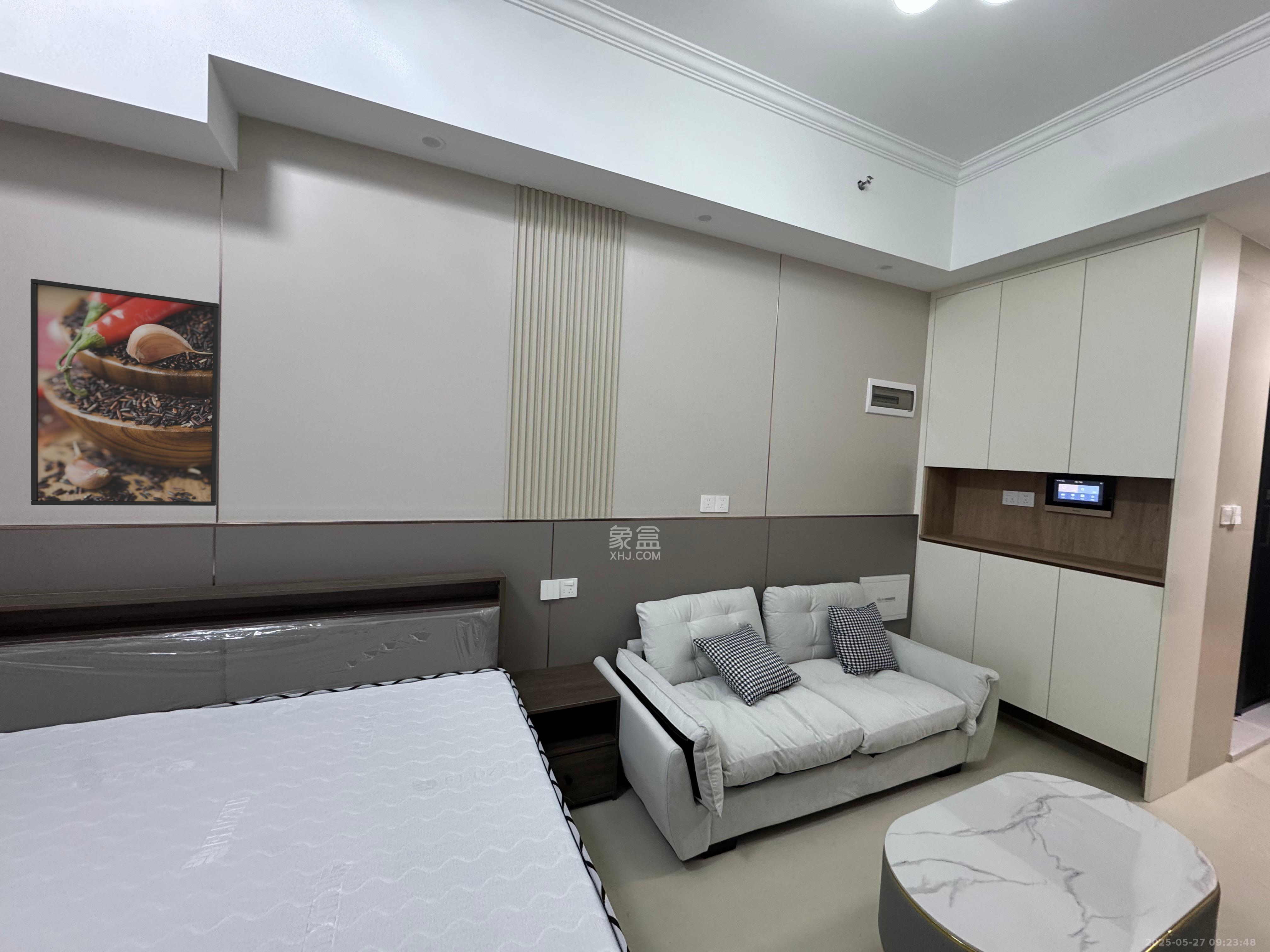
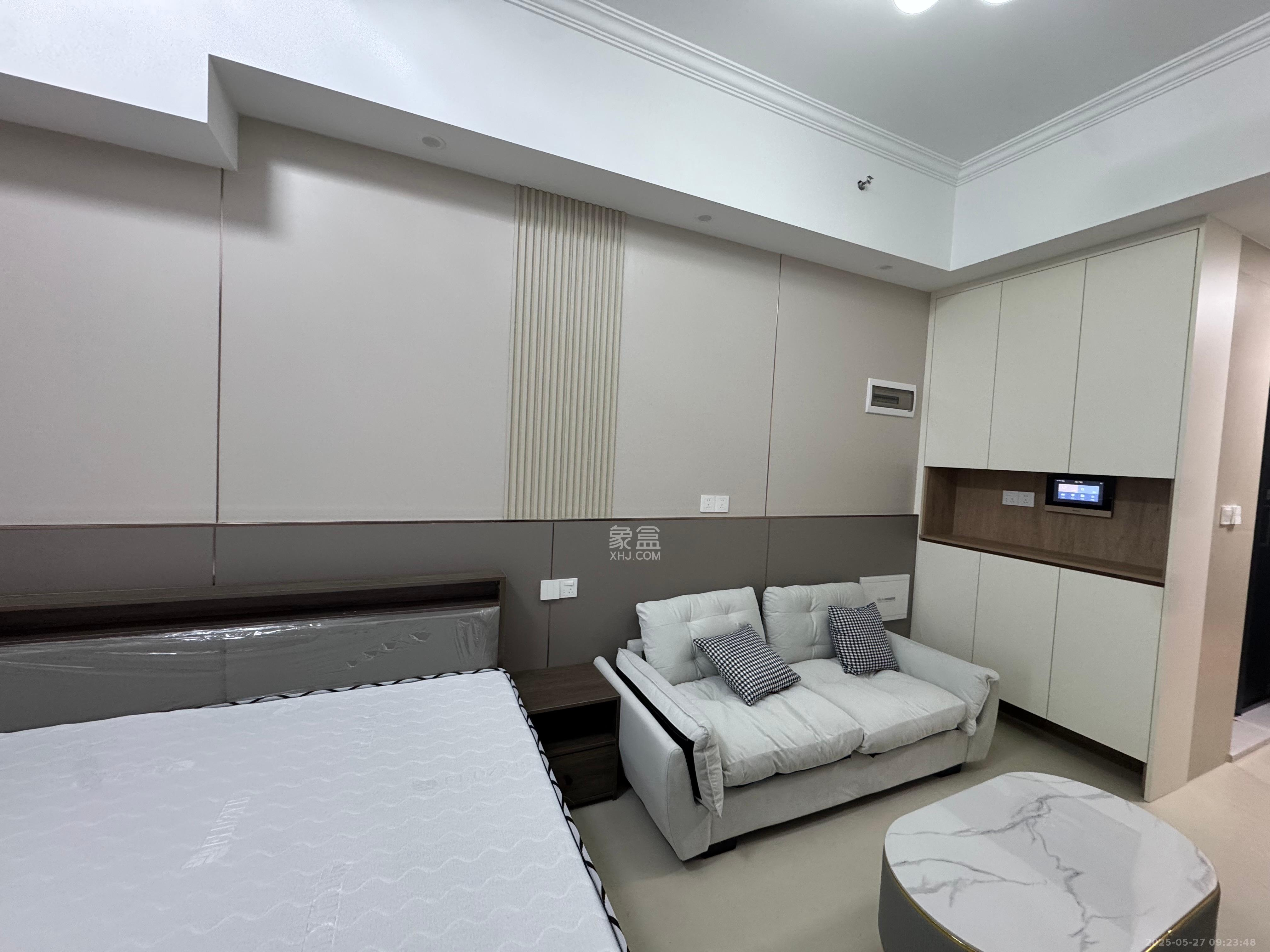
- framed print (130, 400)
